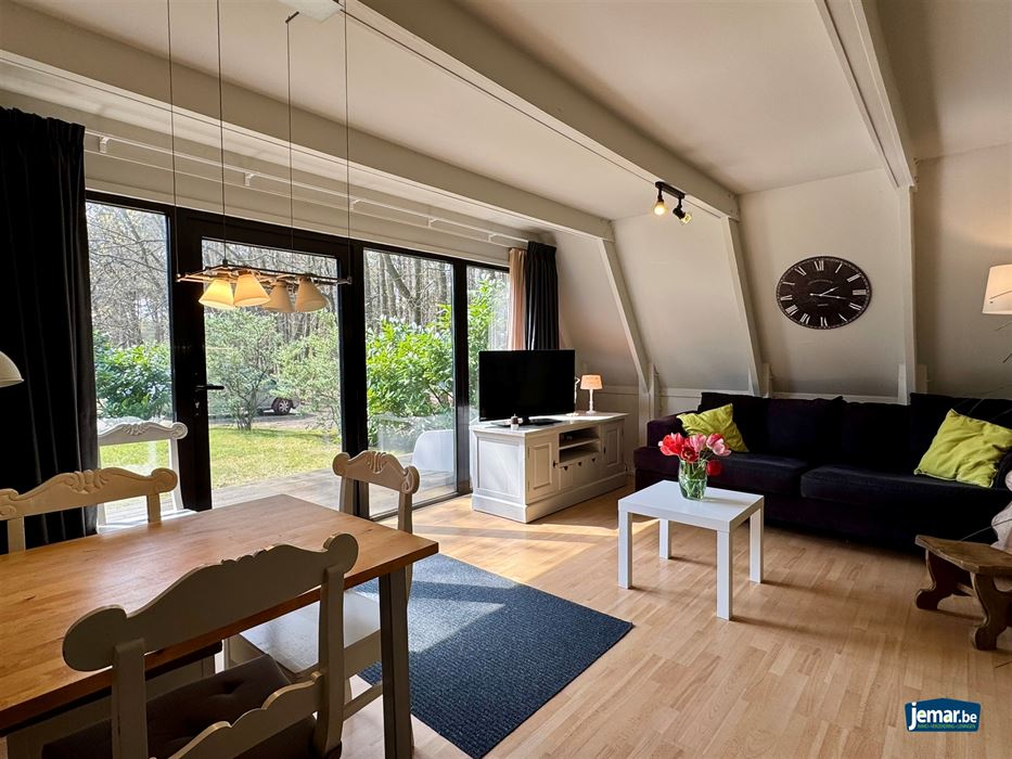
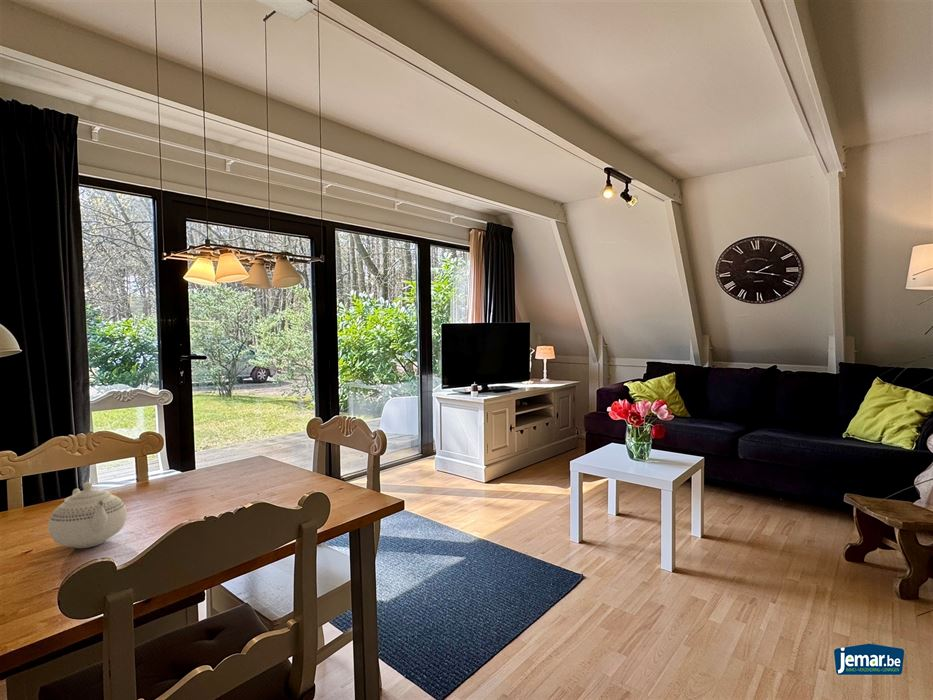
+ teapot (88, 512)
